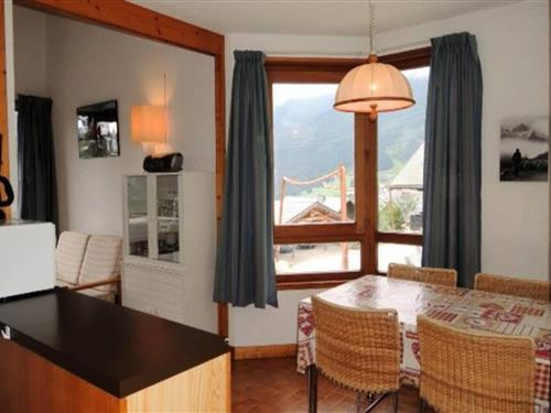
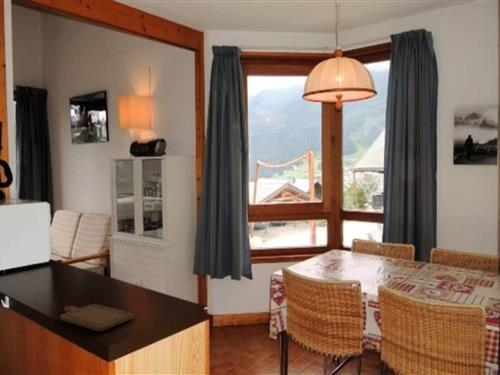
+ chopping board (91, 315)
